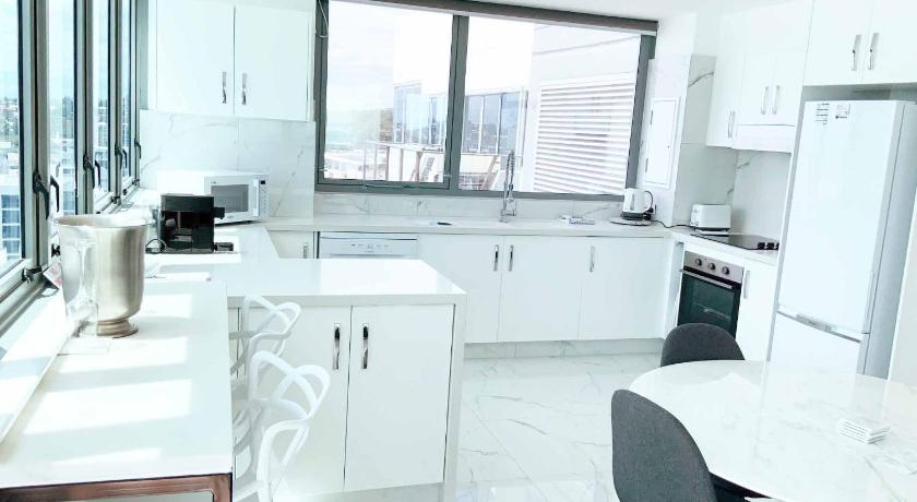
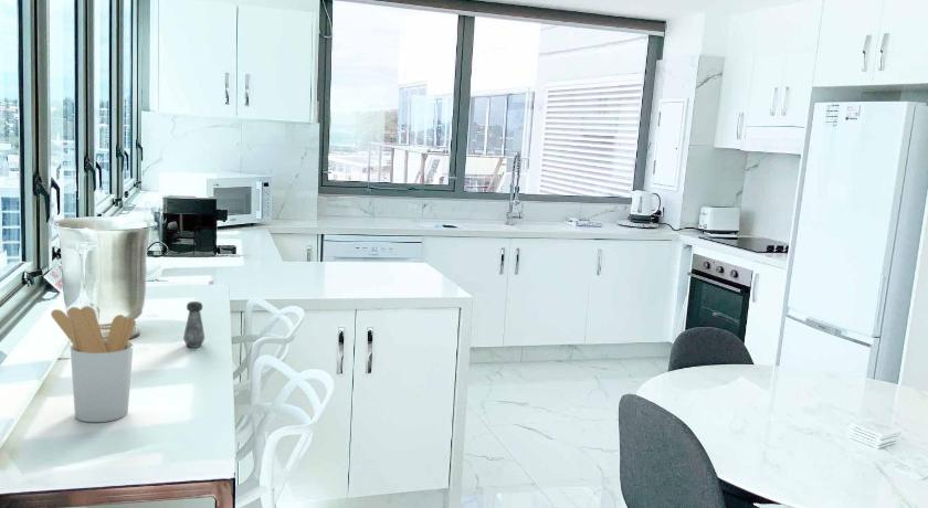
+ utensil holder (92, 360)
+ salt shaker (193, 324)
